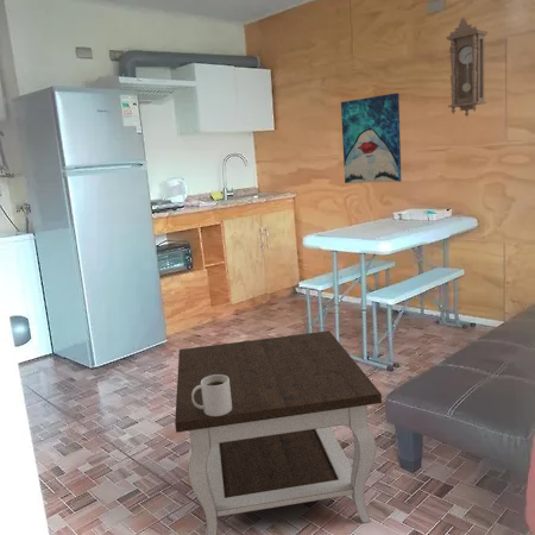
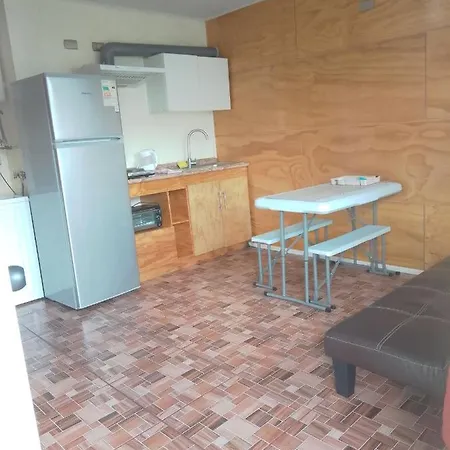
- mug (213, 394)
- pendulum clock (466, 68)
- side table (271, 428)
- wall art (370, 140)
